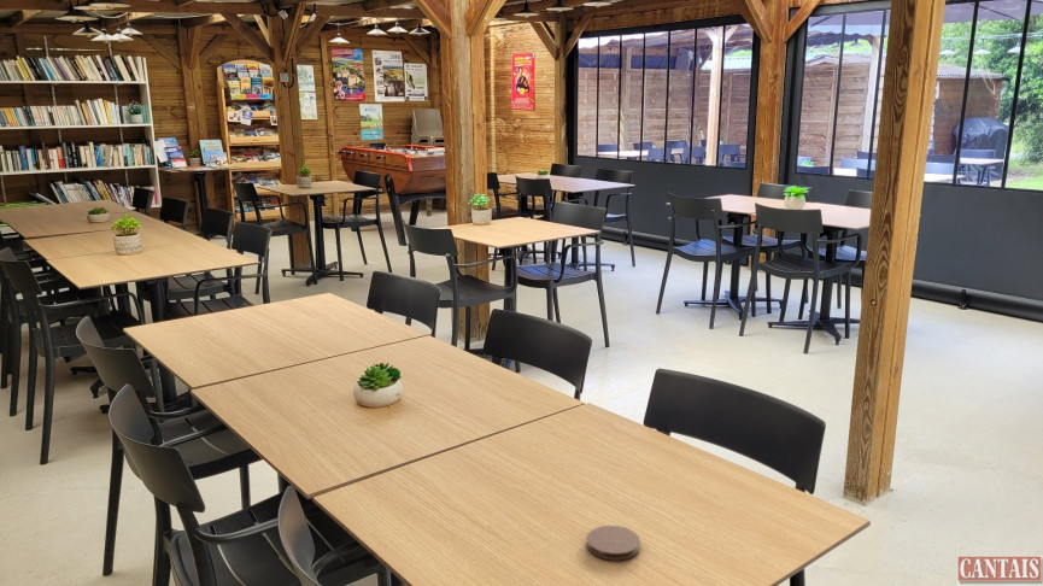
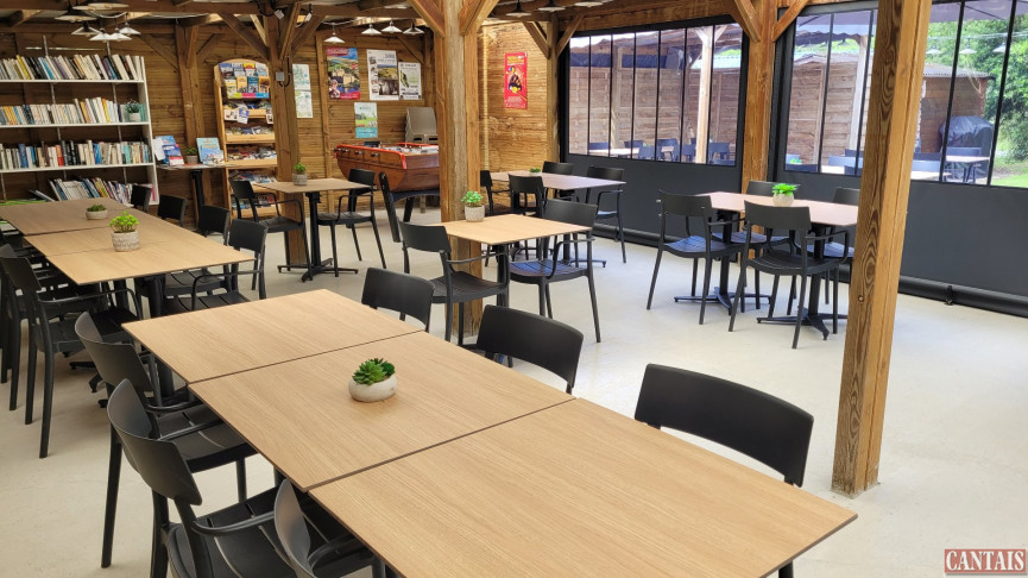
- coaster (613, 541)
